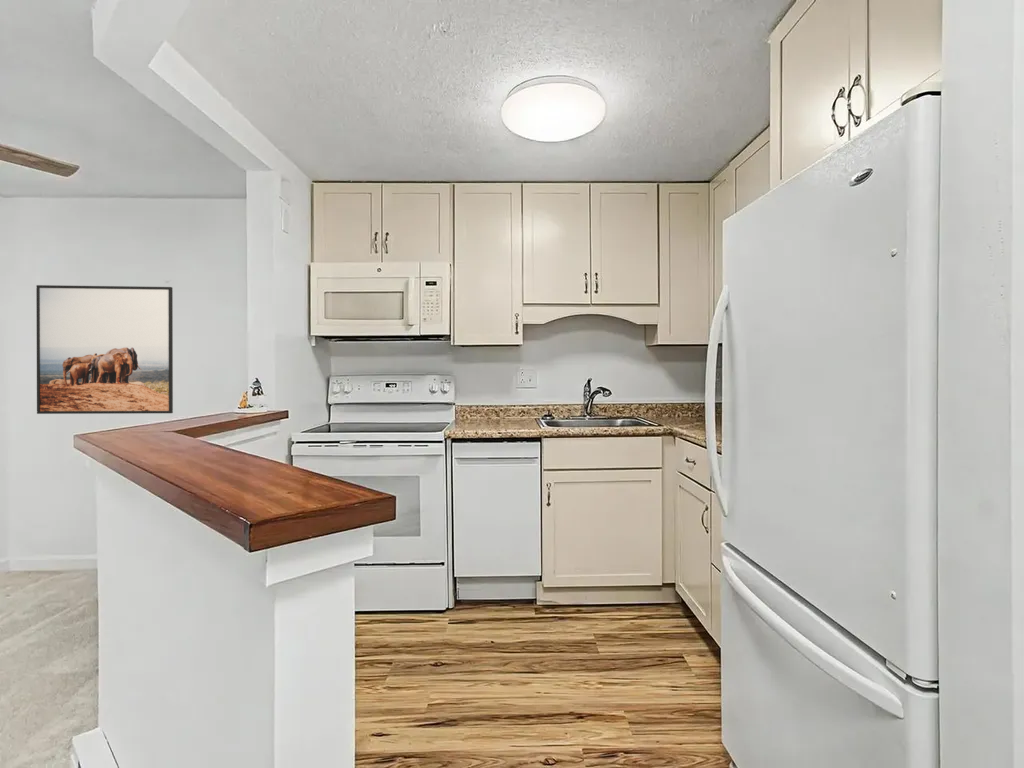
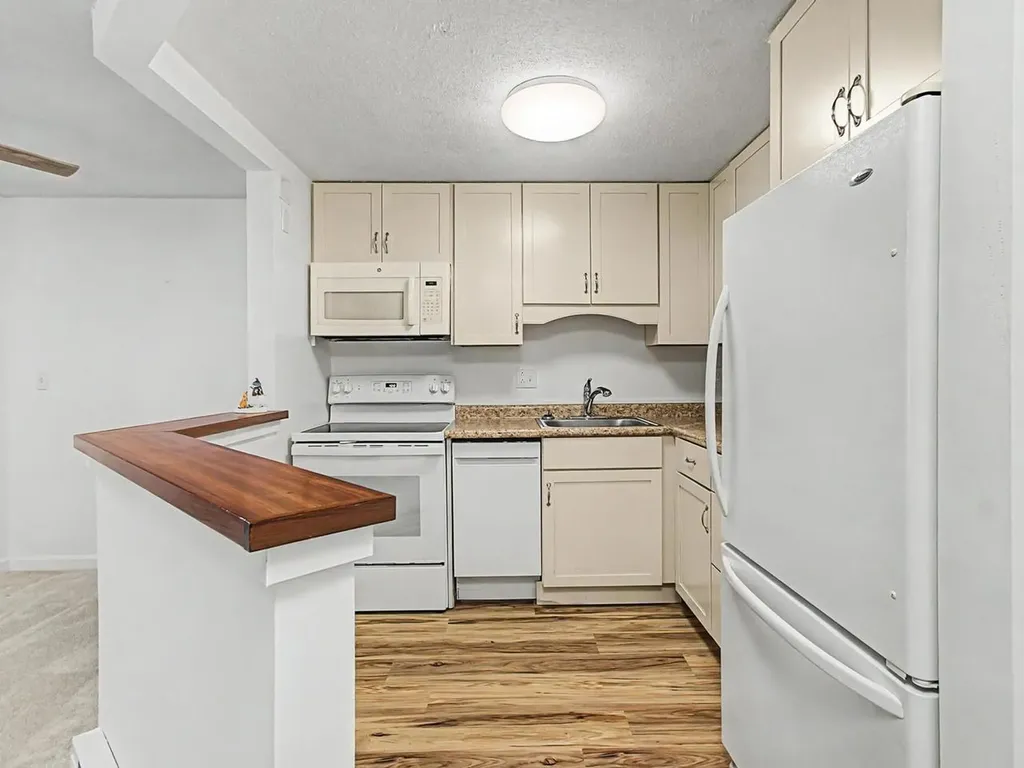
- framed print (105, 349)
